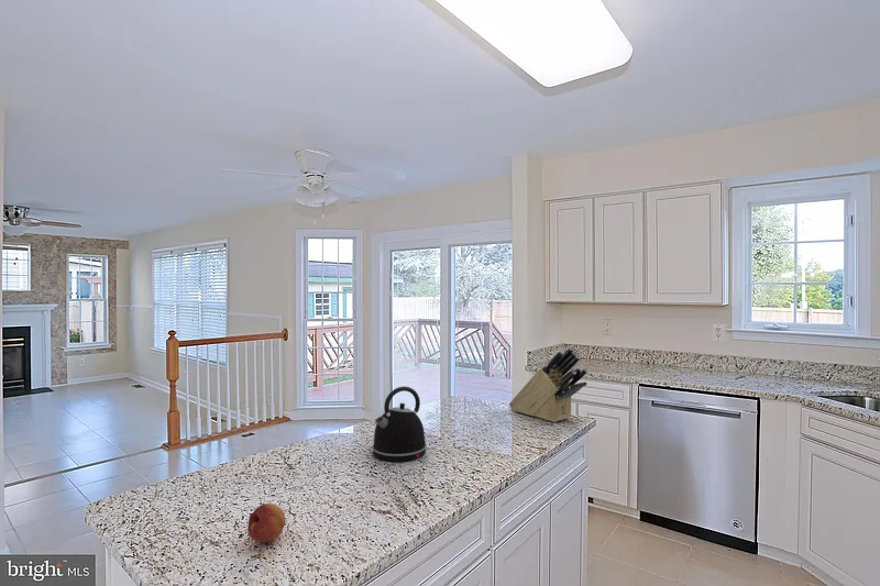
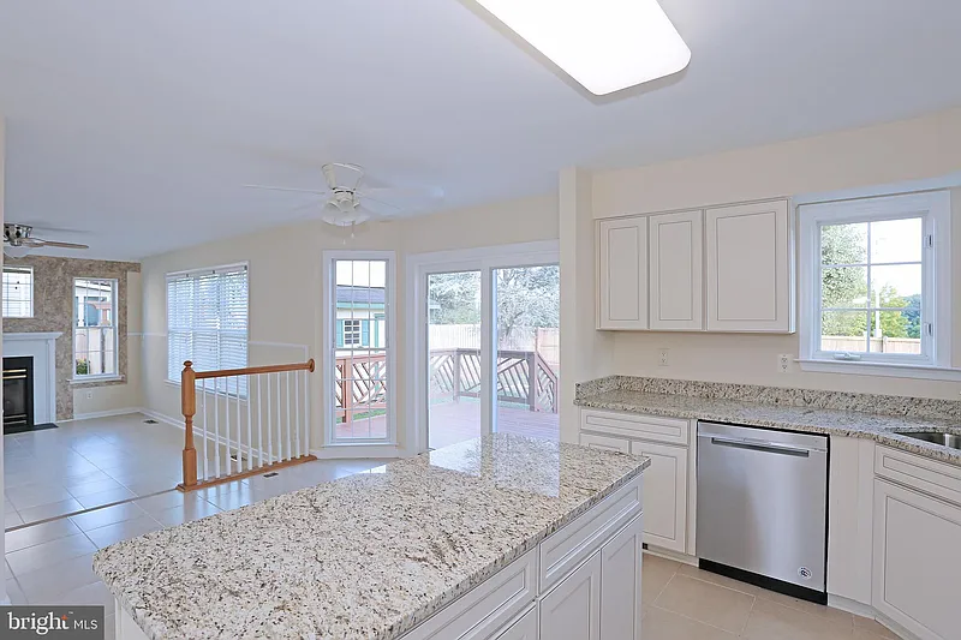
- fruit (266, 521)
- knife block (547, 380)
- kettle (399, 419)
